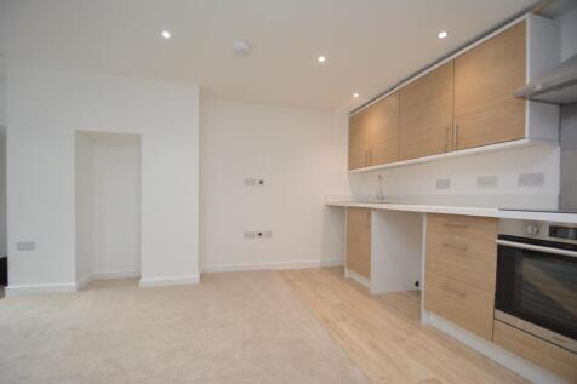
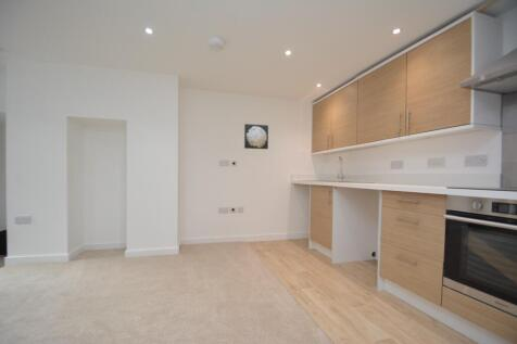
+ wall art (256, 137)
